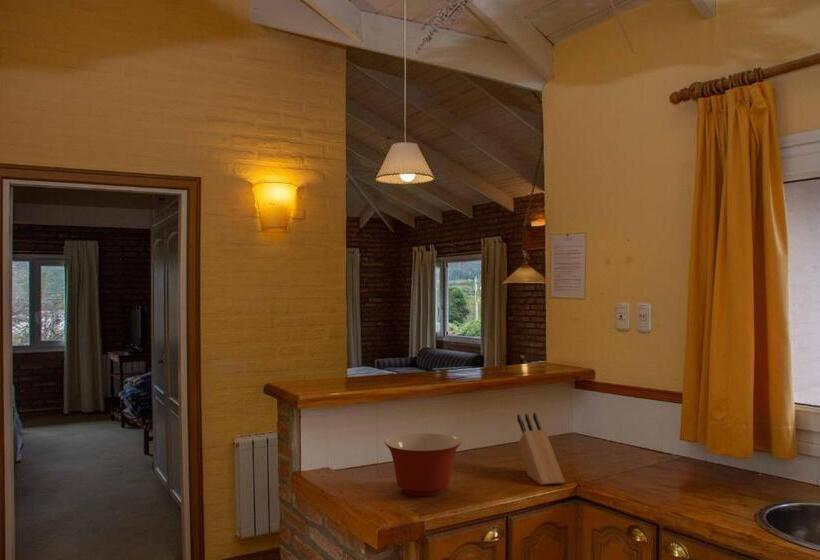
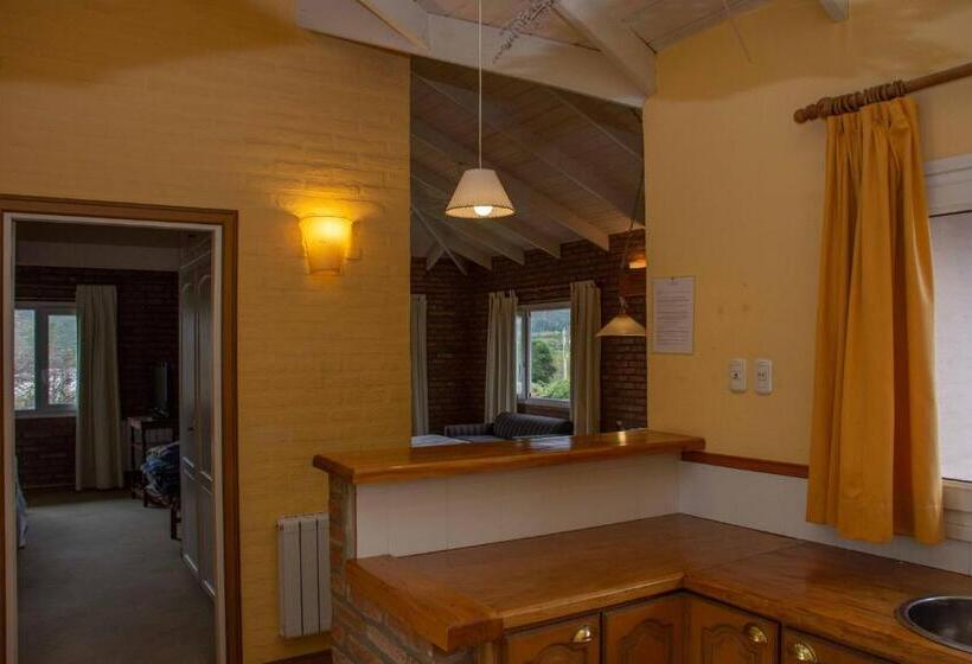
- knife block (538, 446)
- mixing bowl (423, 465)
